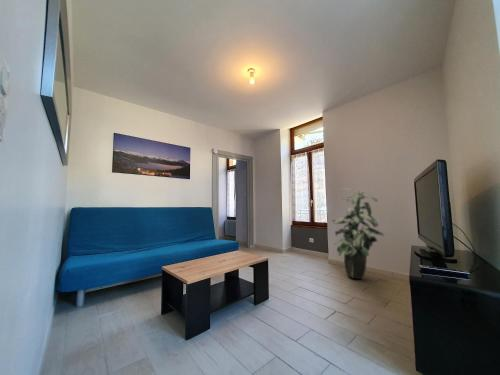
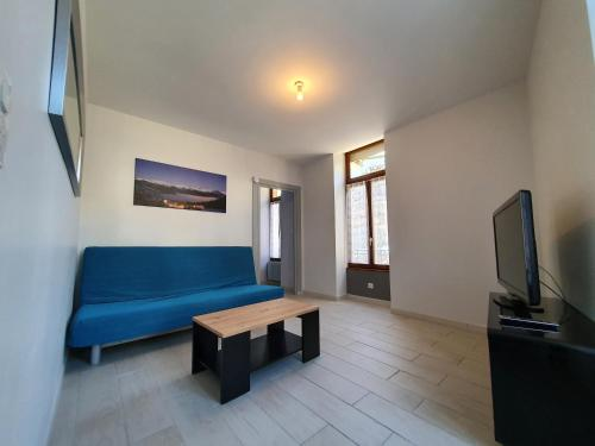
- indoor plant (354, 231)
